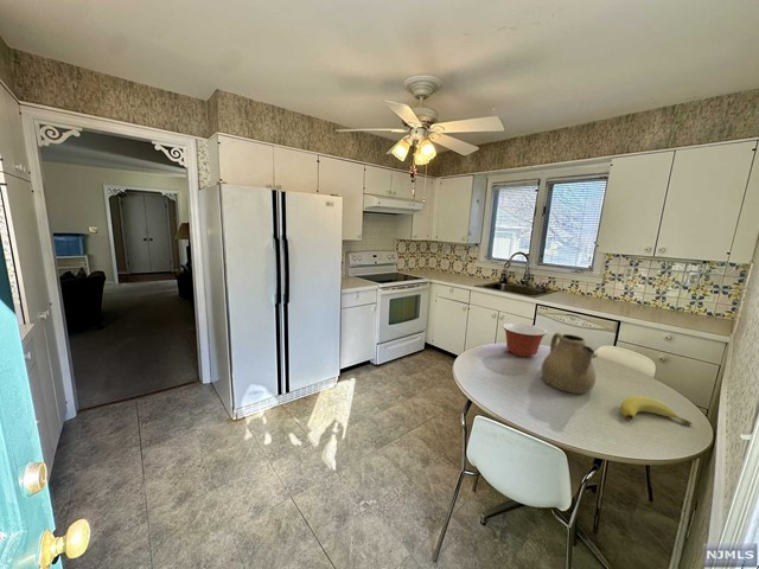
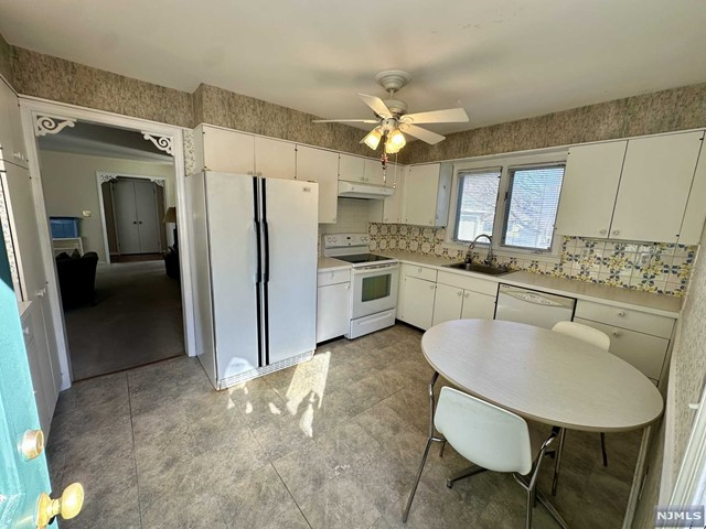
- teapot (567, 360)
- mixing bowl (522, 340)
- banana (652, 411)
